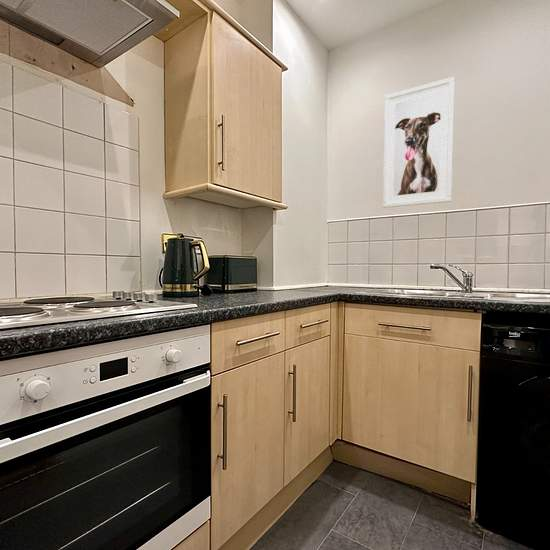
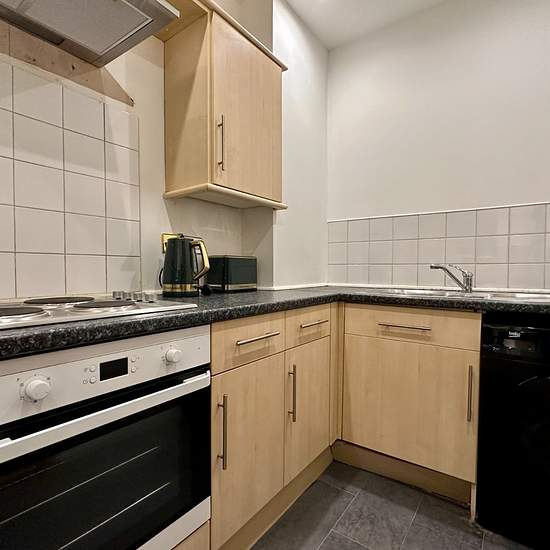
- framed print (416, 146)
